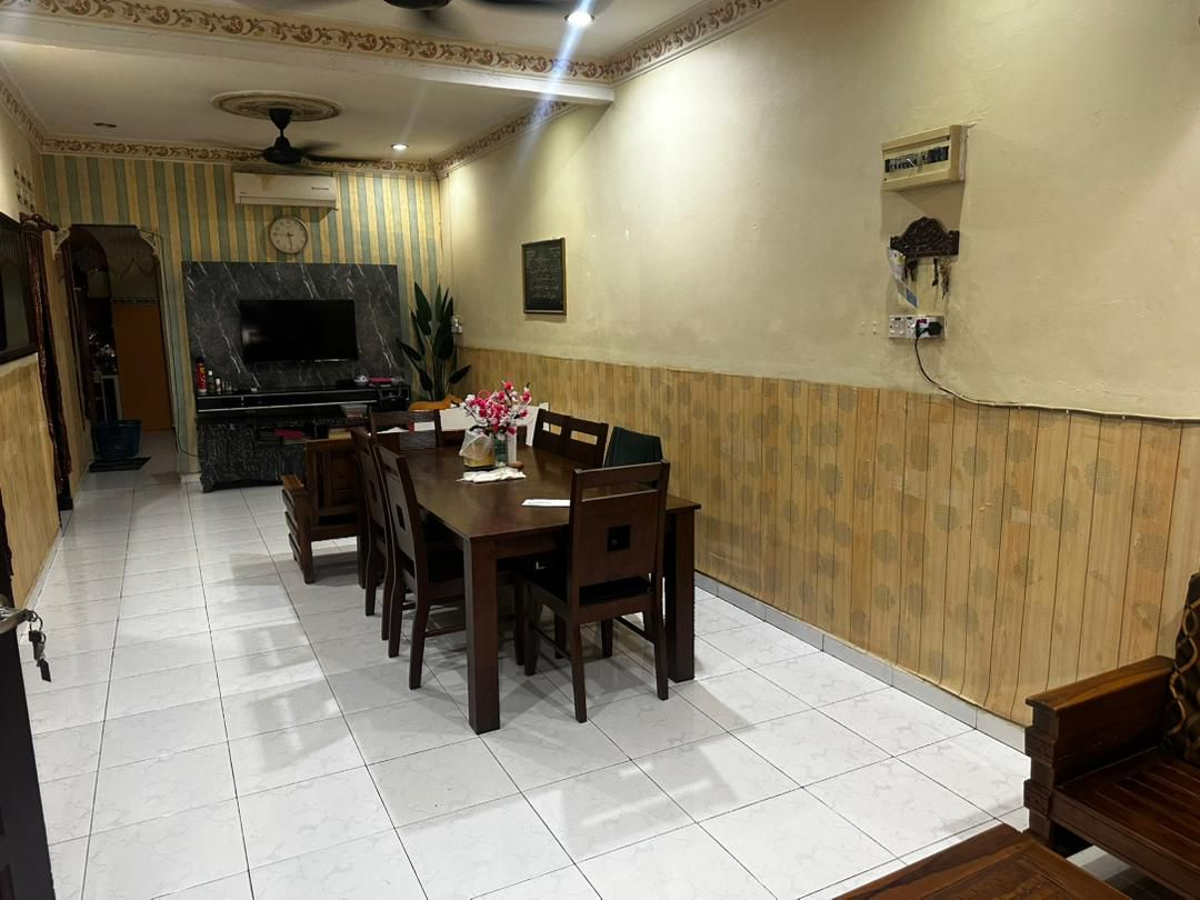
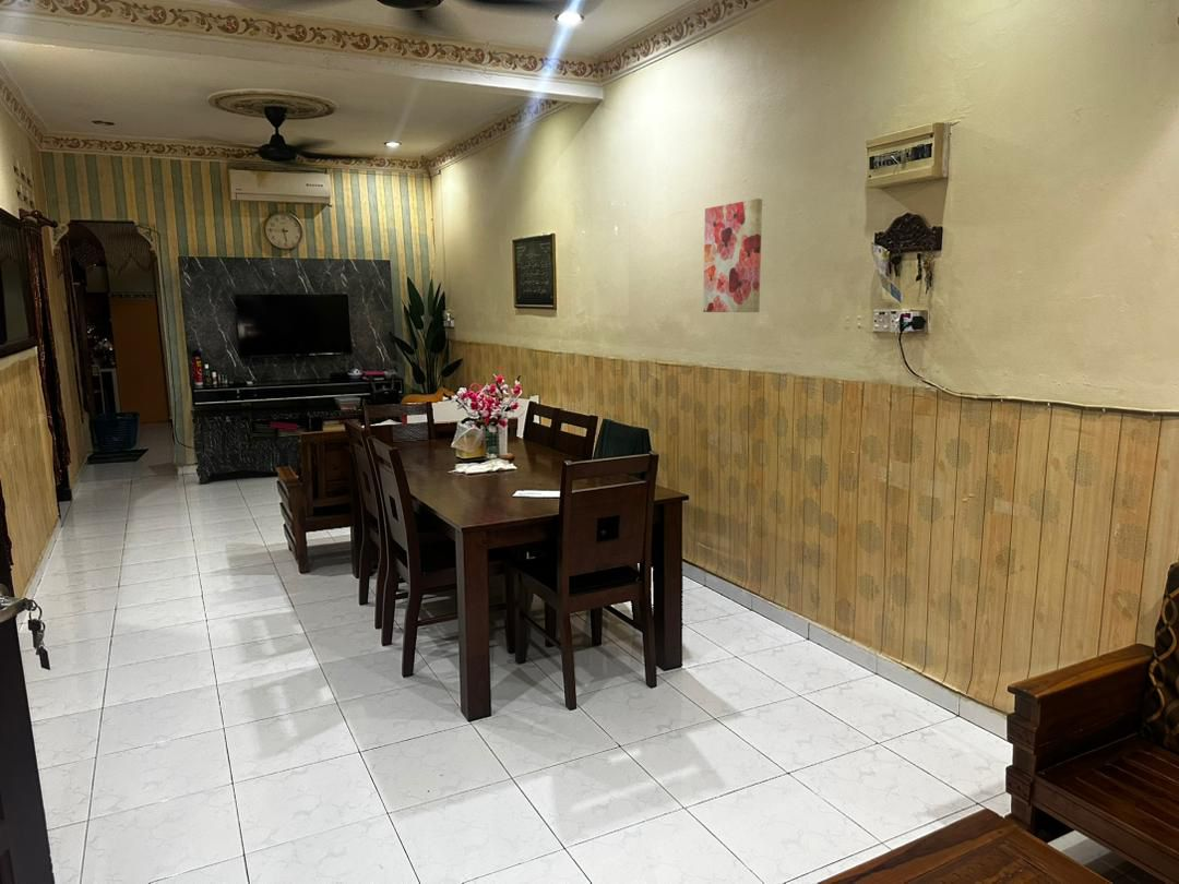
+ wall art (730, 259)
